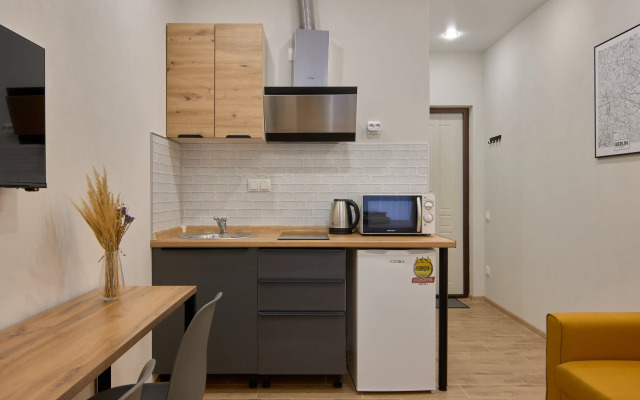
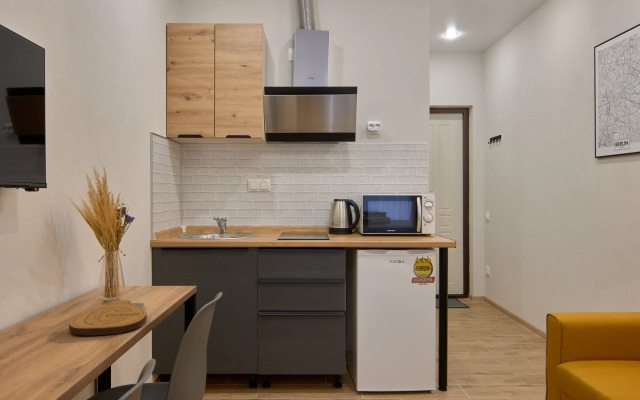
+ key chain (116, 311)
